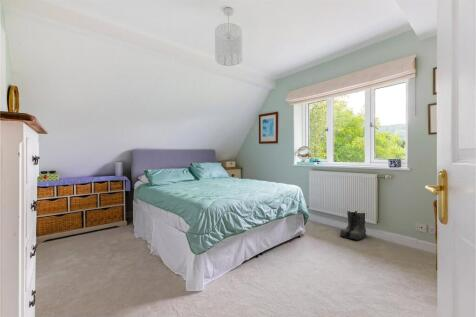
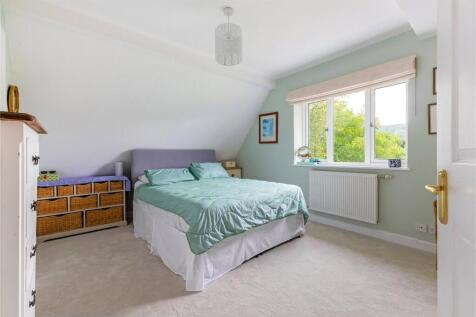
- boots (353, 223)
